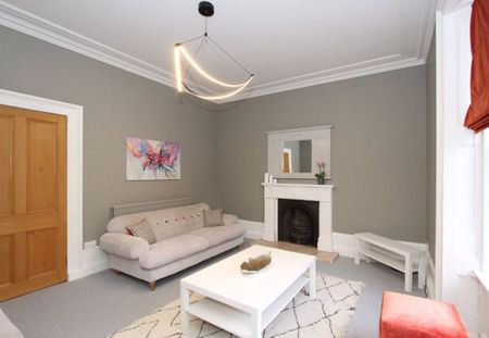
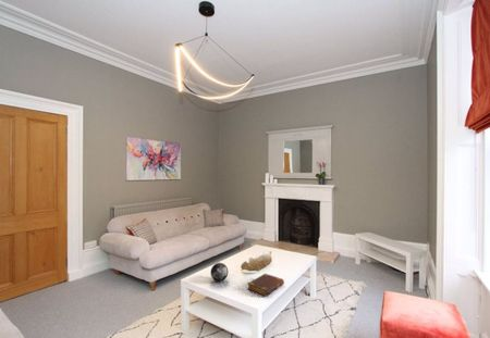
+ book (266, 284)
+ decorative orb (219, 272)
